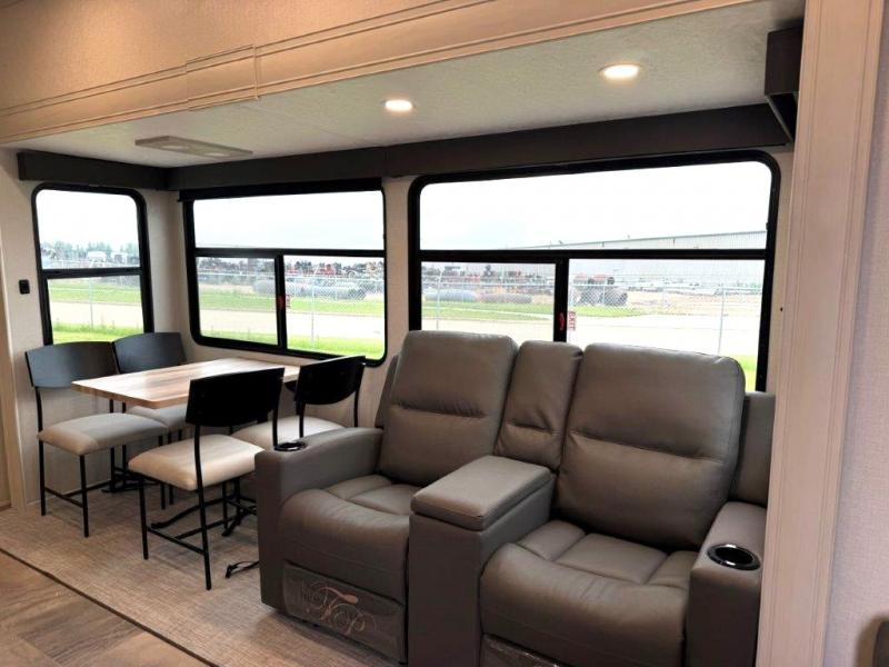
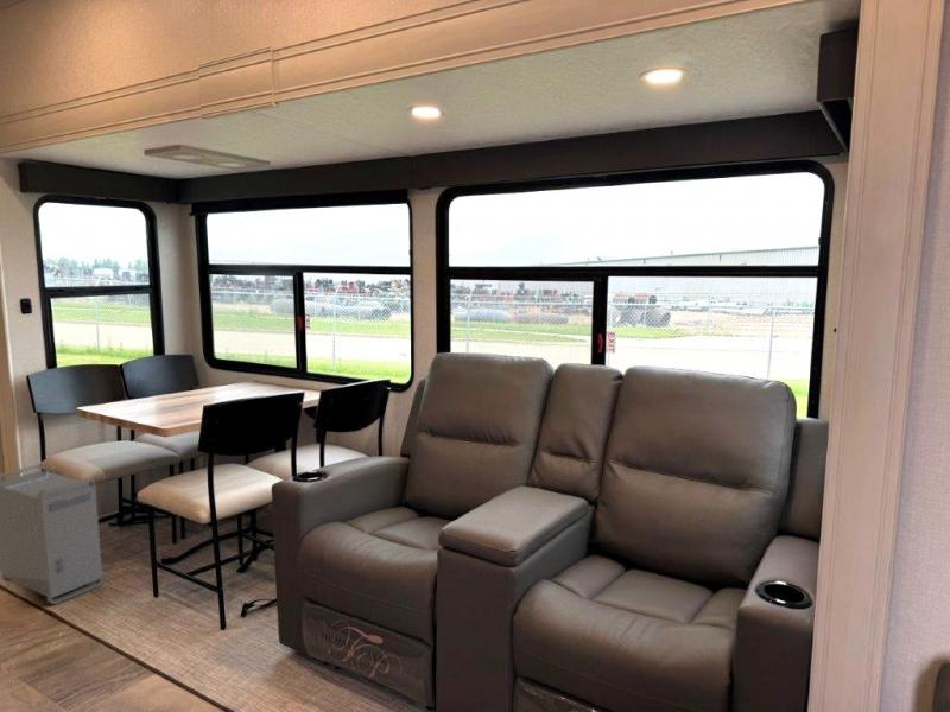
+ storage bin (48, 530)
